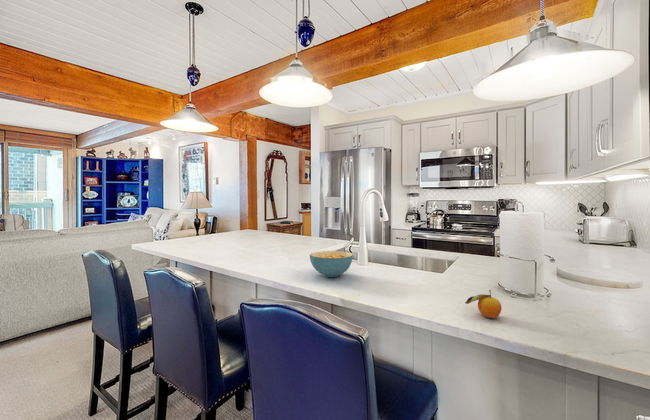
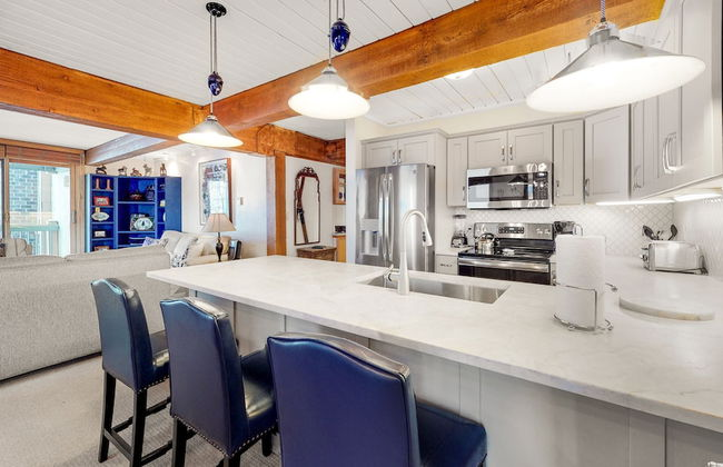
- fruit (482, 302)
- cereal bowl (331, 264)
